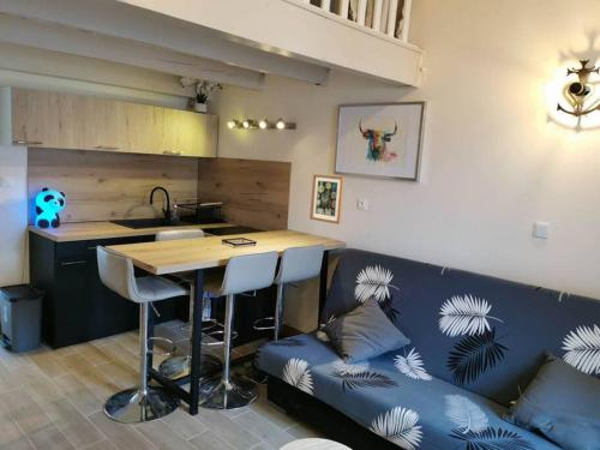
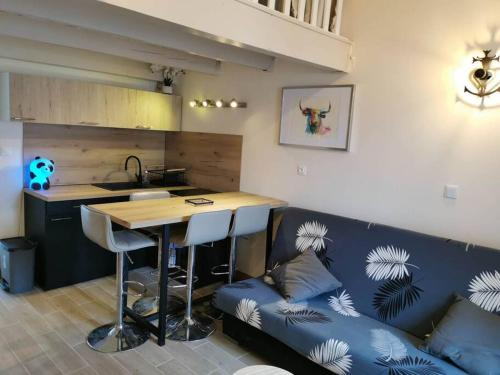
- wall art (325, 198)
